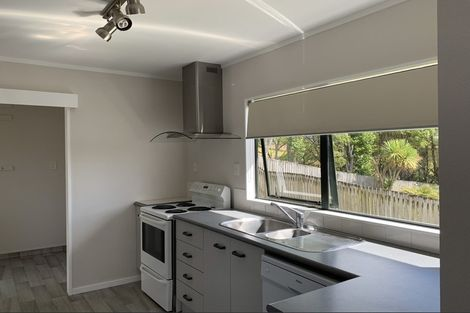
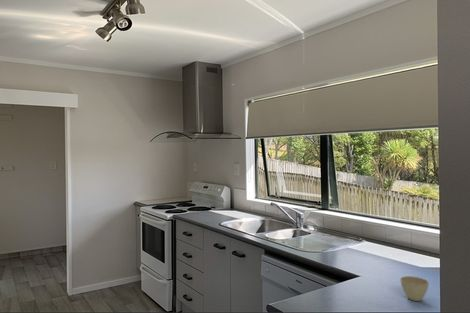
+ flower pot (414, 289)
